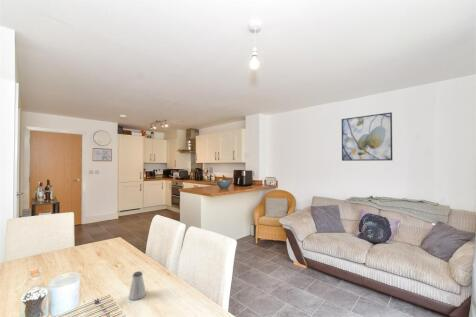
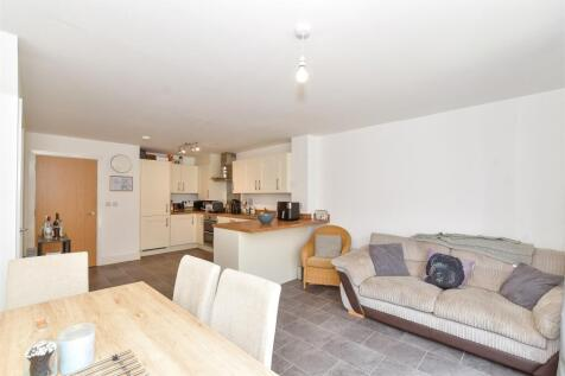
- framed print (365, 138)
- saltshaker (137, 284)
